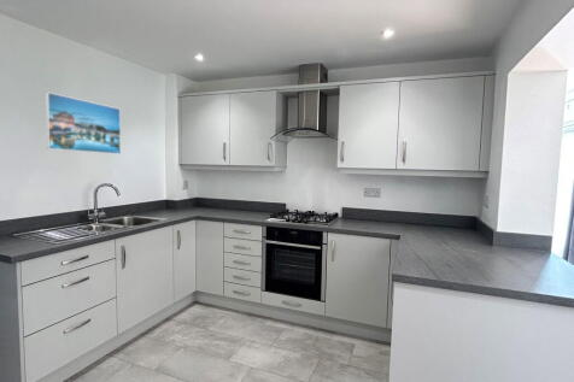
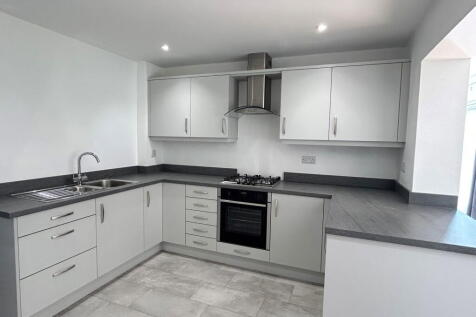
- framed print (87, 127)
